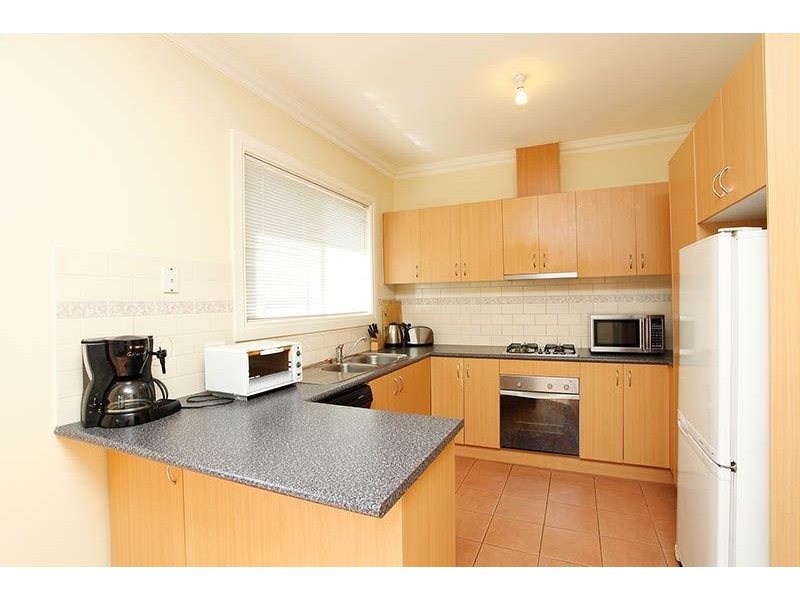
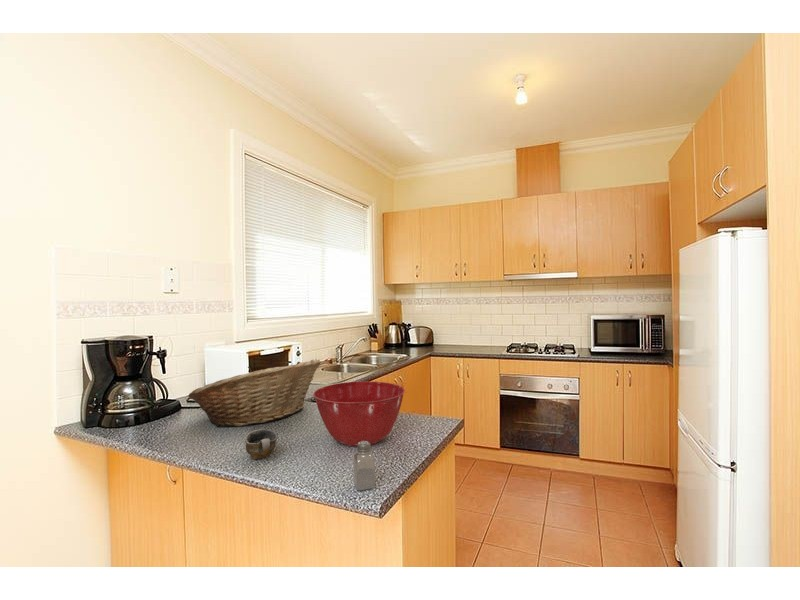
+ fruit basket (261, 387)
+ saltshaker (364, 464)
+ cup (260, 446)
+ mixing bowl (360, 414)
